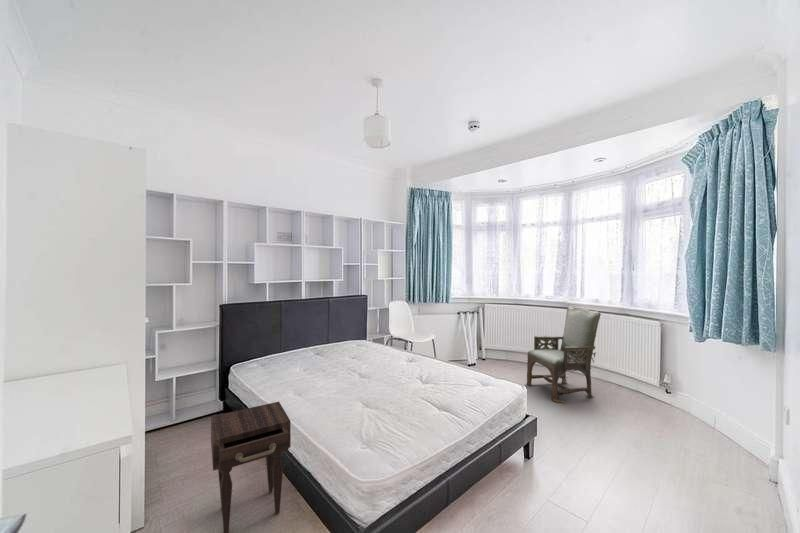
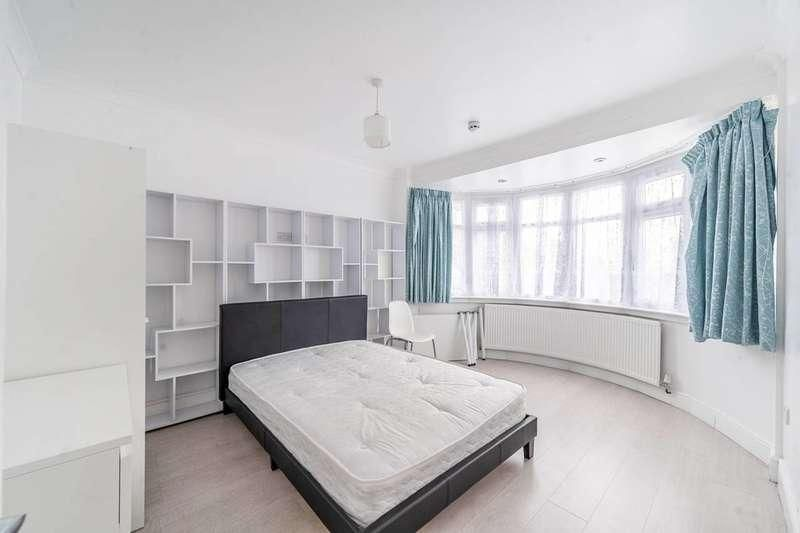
- nightstand (250, 461)
- armchair (561, 349)
